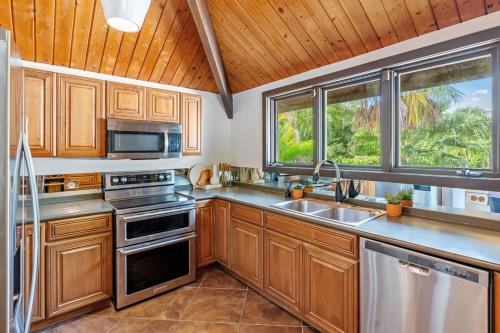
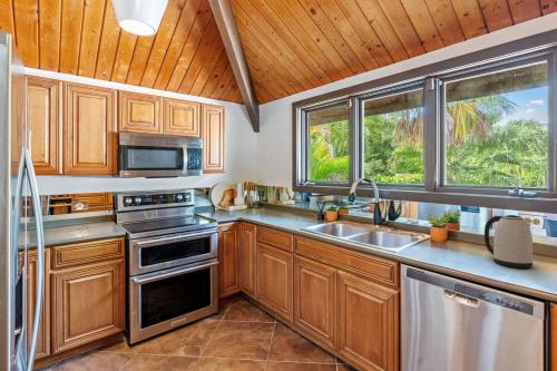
+ kettle (506, 237)
